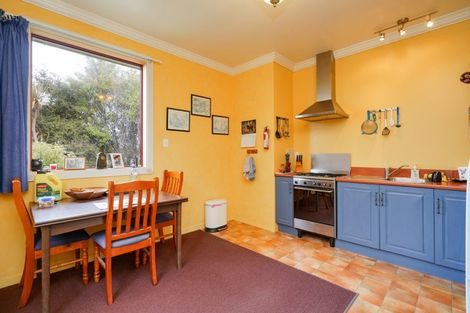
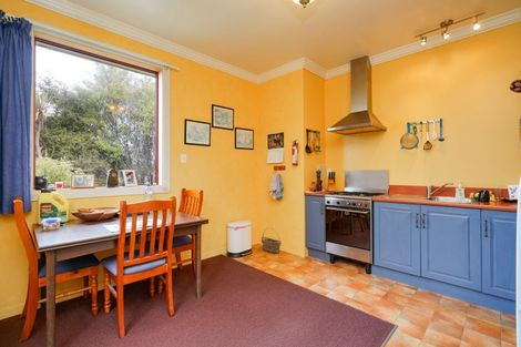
+ basket (270, 239)
